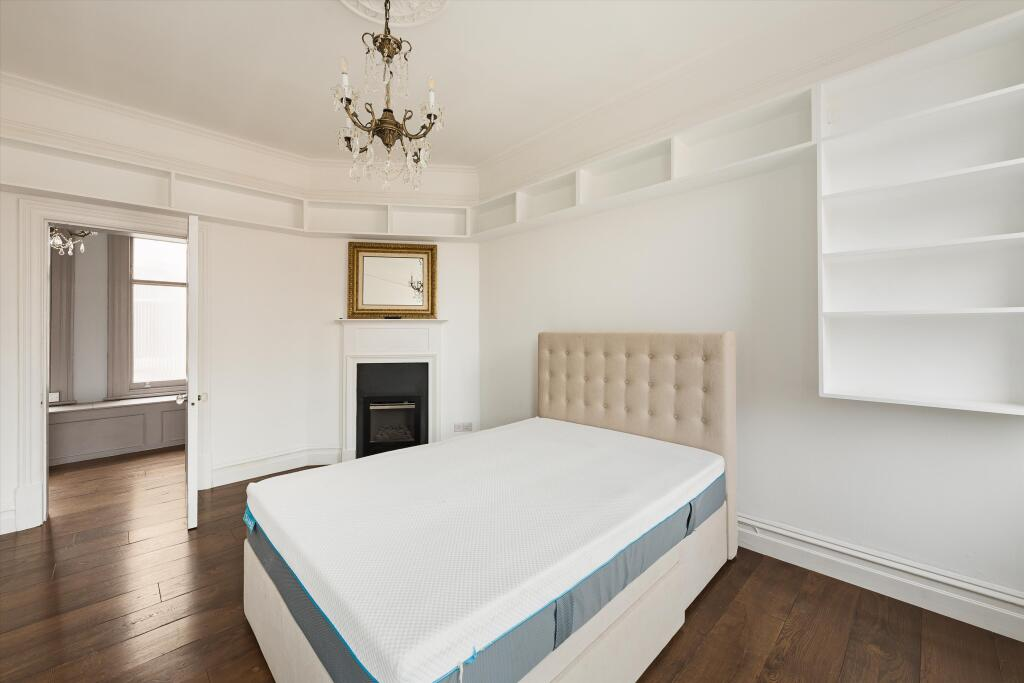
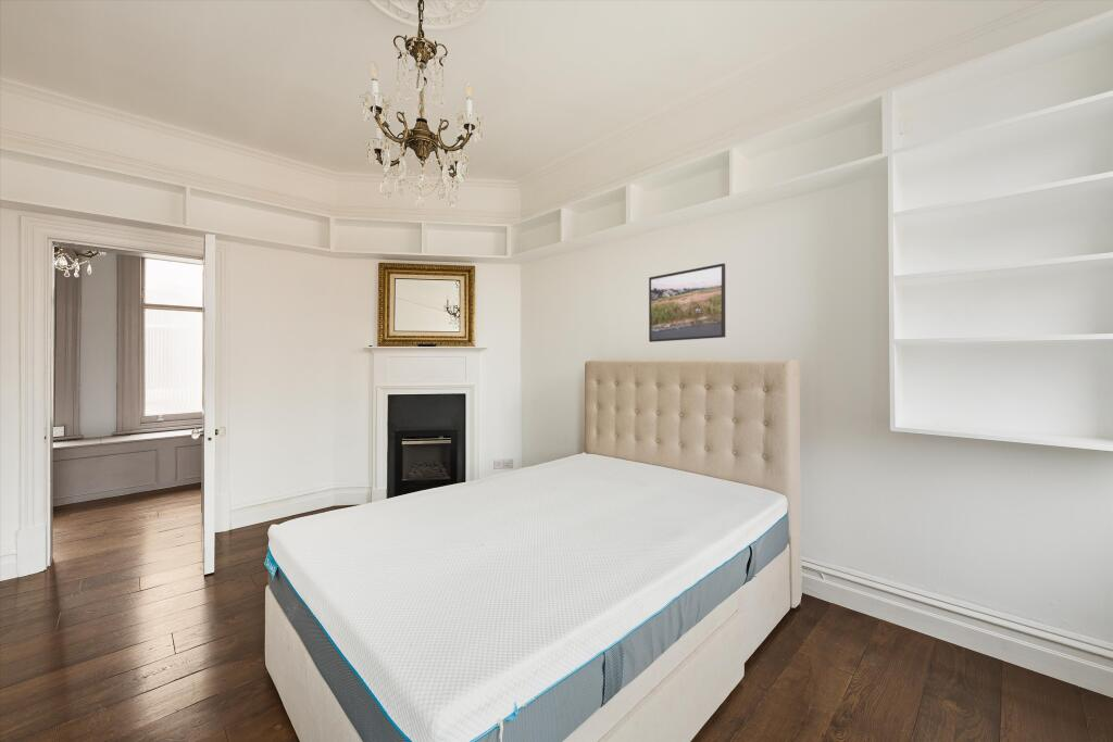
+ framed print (684, 305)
